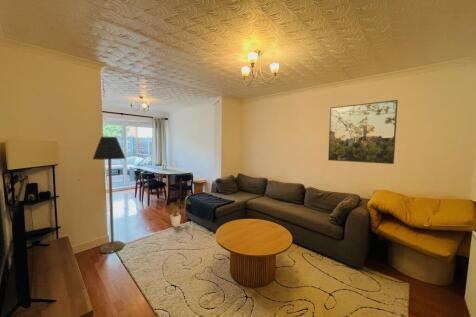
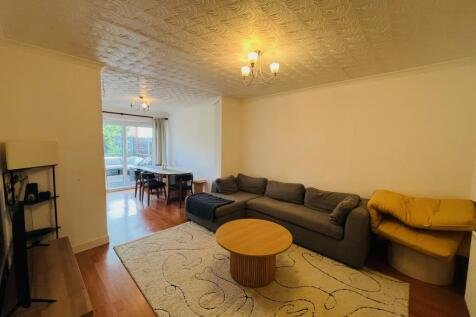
- house plant (176, 212)
- floor lamp (110, 193)
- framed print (359, 133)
